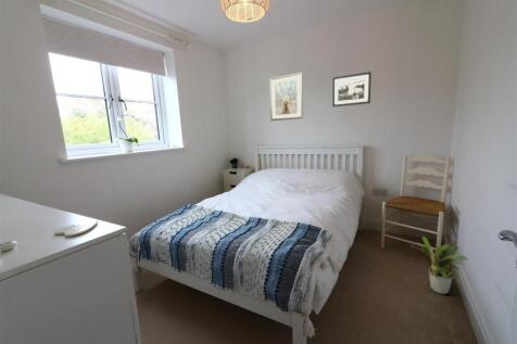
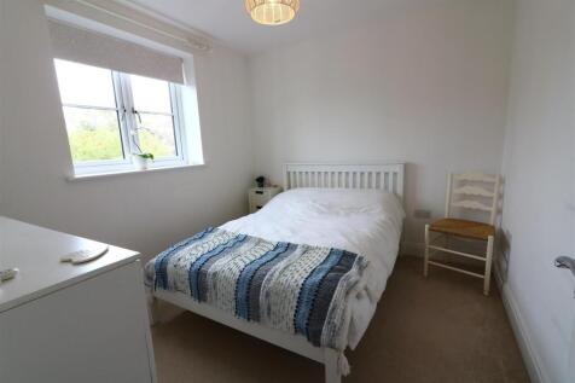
- picture frame (351, 90)
- picture frame (286, 98)
- potted plant (438, 267)
